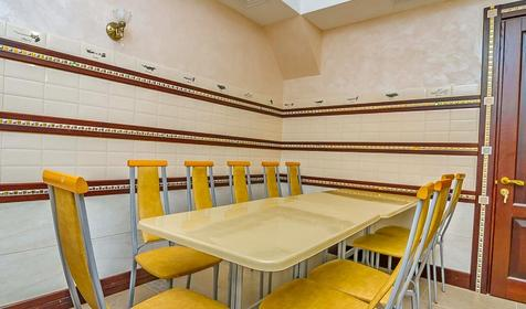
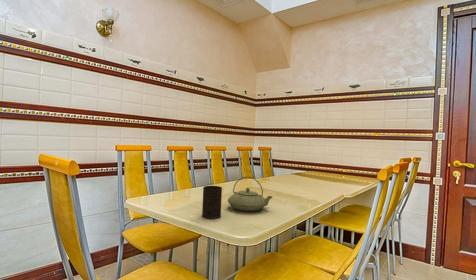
+ teapot (250, 192)
+ cup (212, 201)
